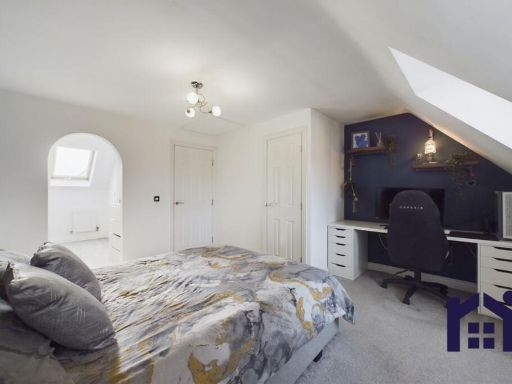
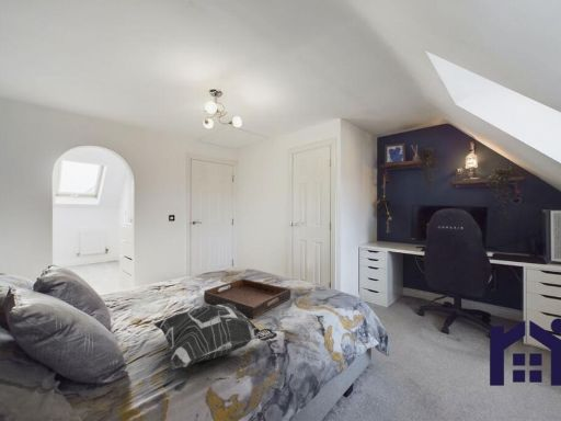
+ decorative pillow (213, 329)
+ serving tray (247, 295)
